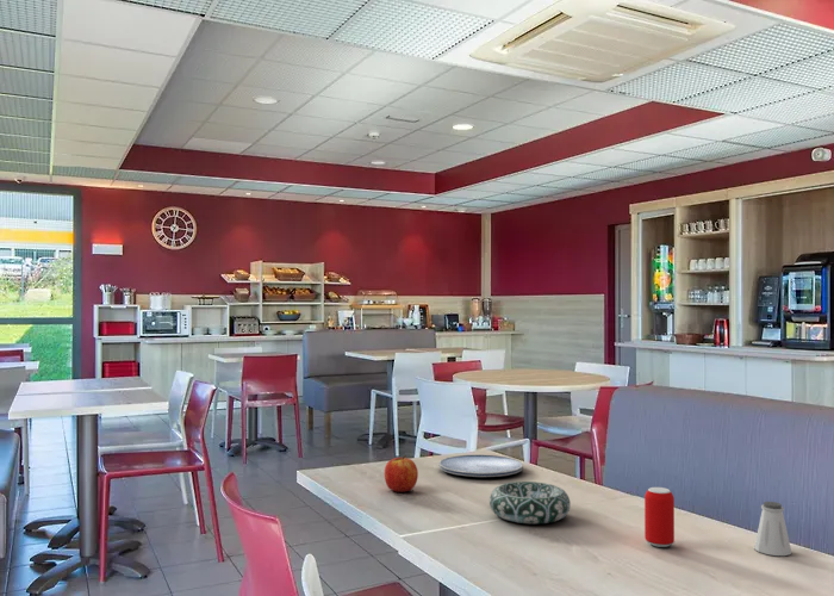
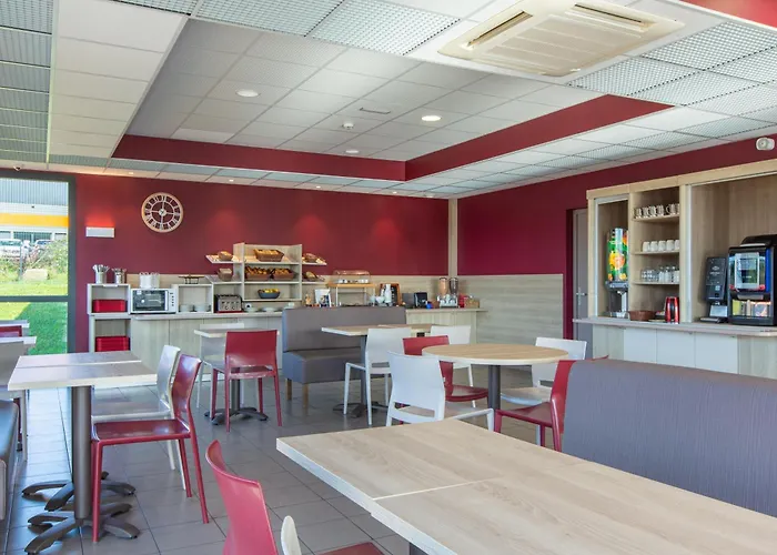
- saltshaker (772, 526)
- beverage can (659, 516)
- decorative bowl (529, 502)
- apple (400, 472)
- plate (480, 466)
